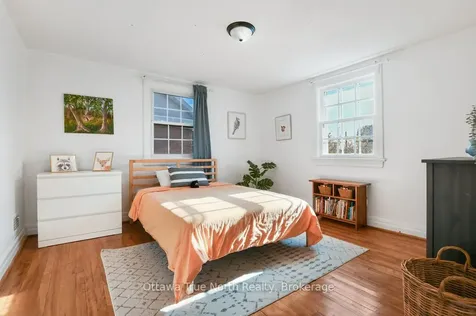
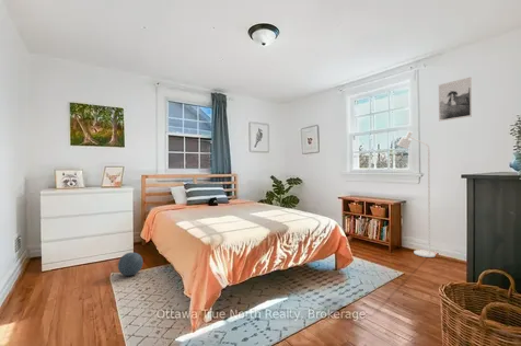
+ ball (130, 263)
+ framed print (454, 100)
+ floor lamp (428, 191)
